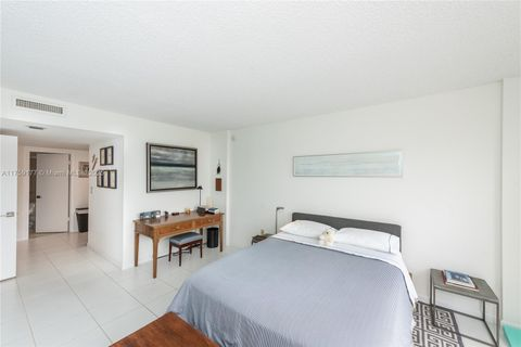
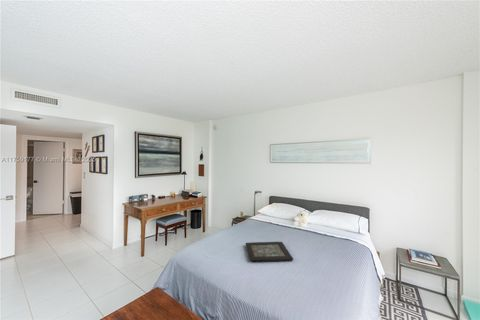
+ decorative tray (267, 250)
